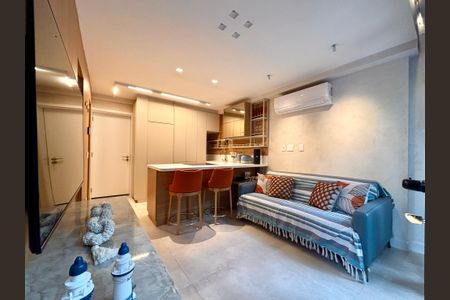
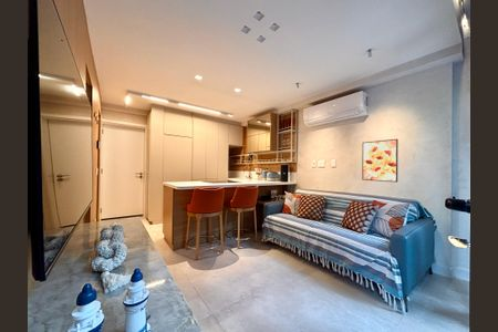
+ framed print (378, 160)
